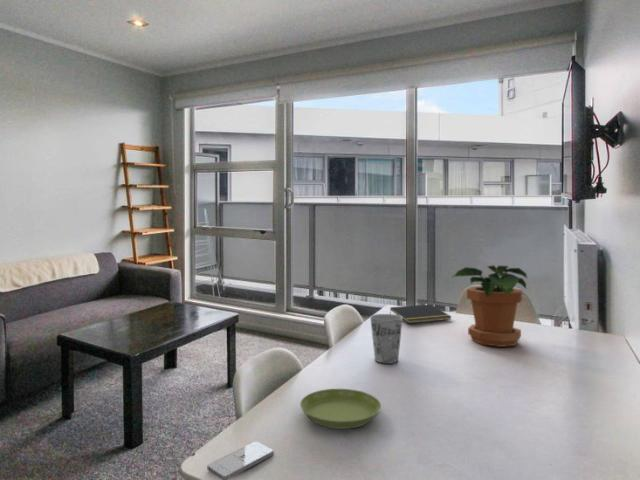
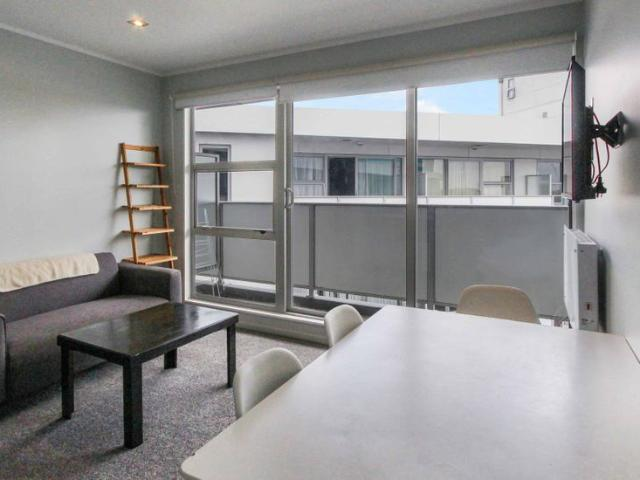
- cup (386, 338)
- smartphone (241, 459)
- notepad (420, 313)
- saucer (340, 409)
- potted plant (491, 304)
